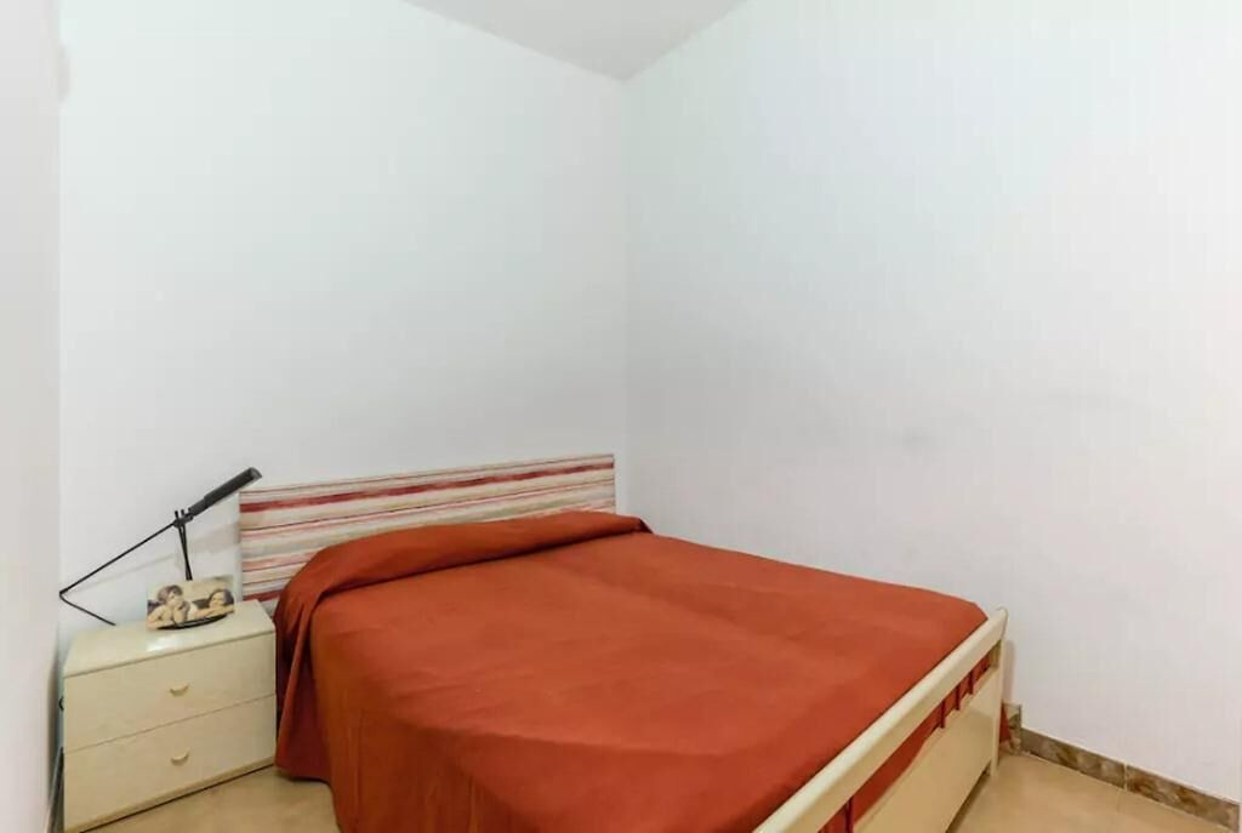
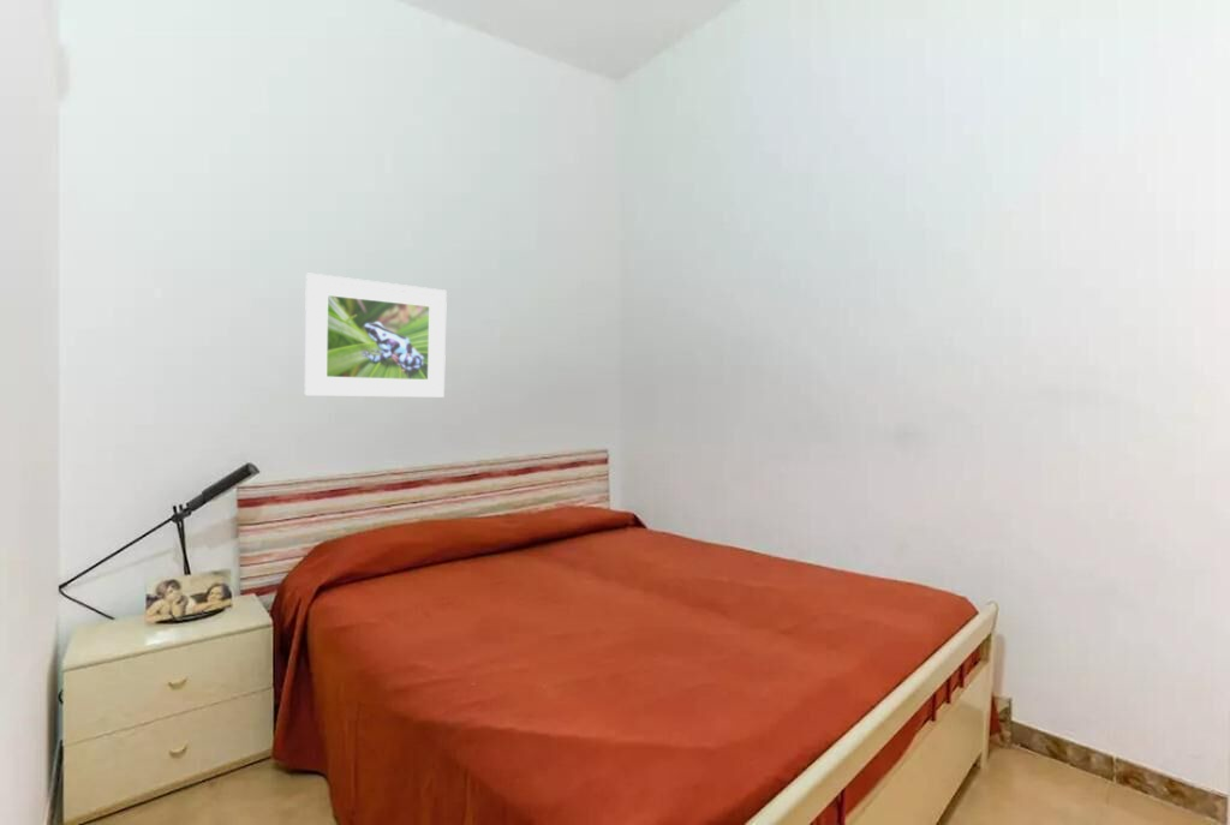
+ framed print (380, 339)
